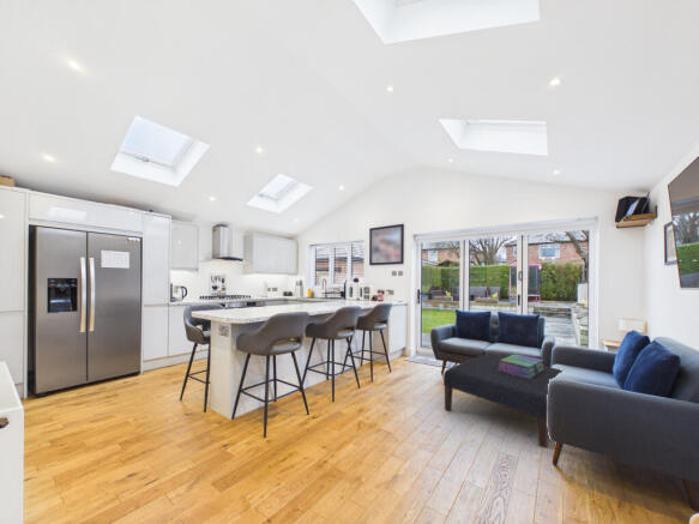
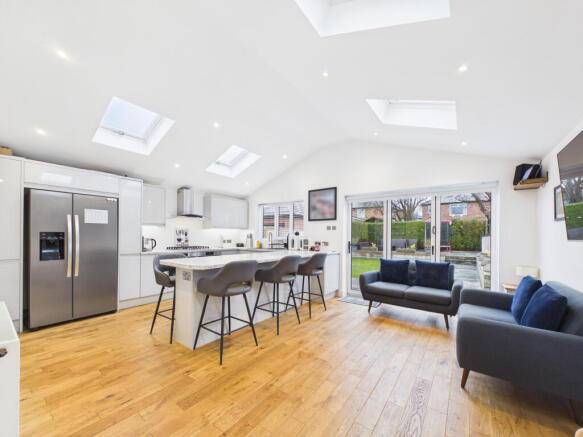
- ottoman (510, 390)
- stack of books (520, 363)
